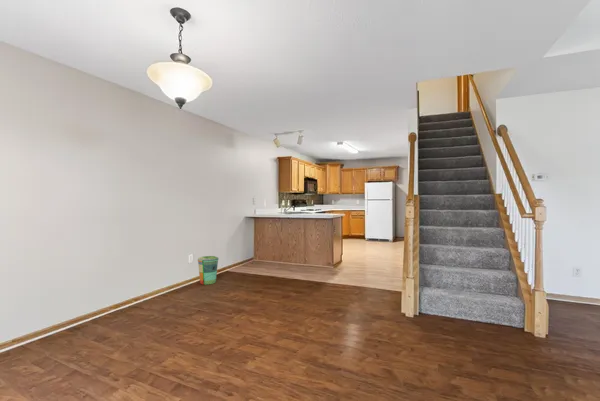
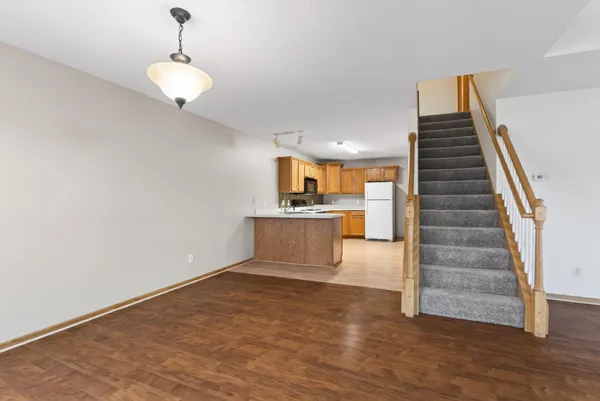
- trash can (208, 270)
